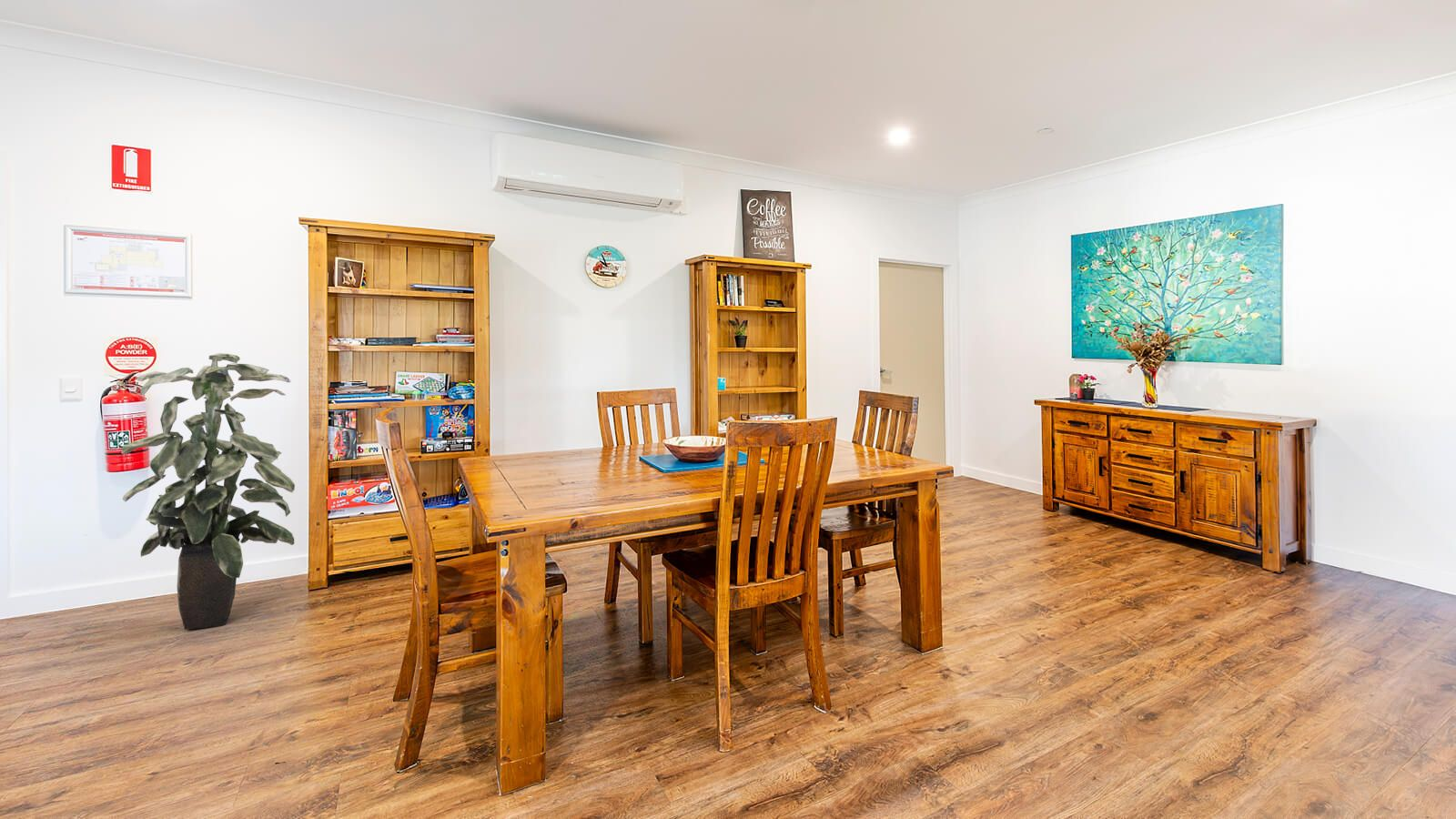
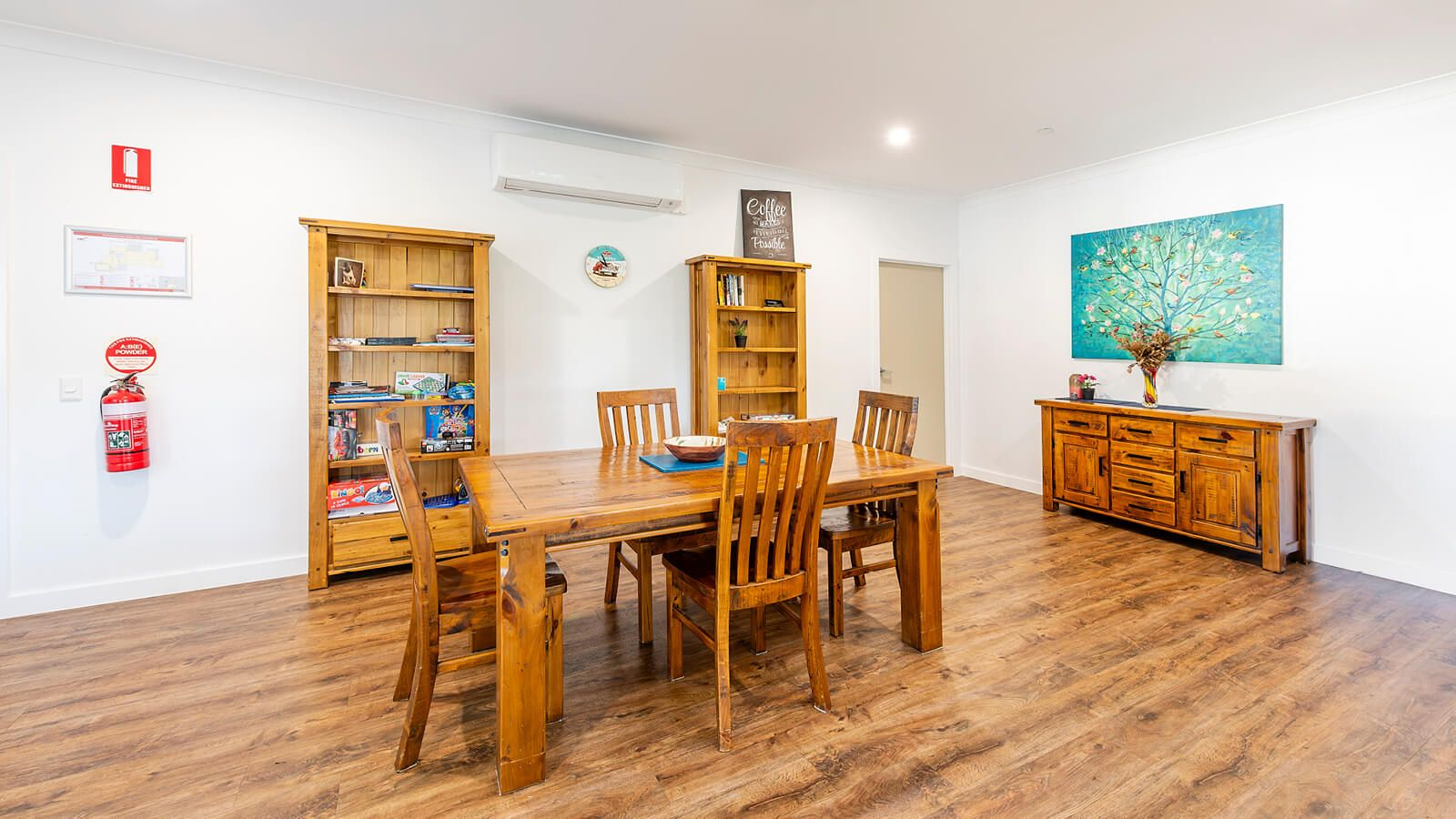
- indoor plant (217, 489)
